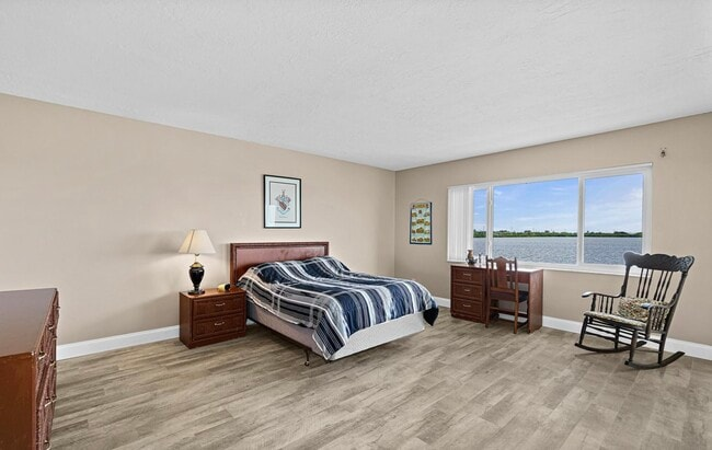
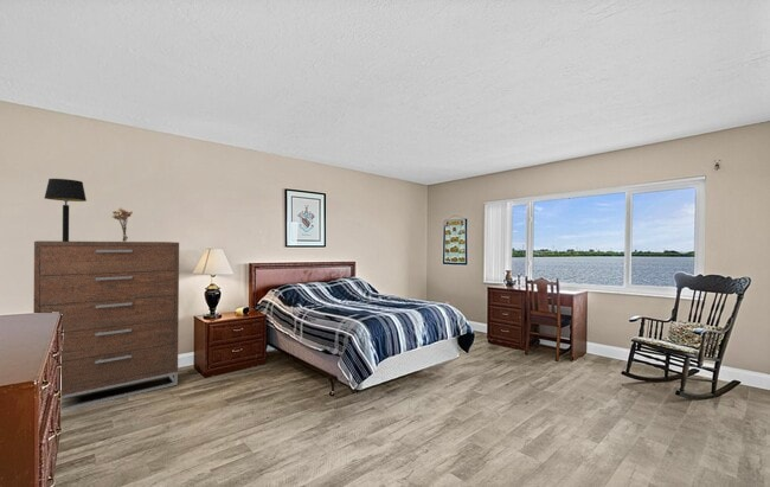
+ bouquet (121, 224)
+ dresser (110, 316)
+ table lamp (65, 211)
